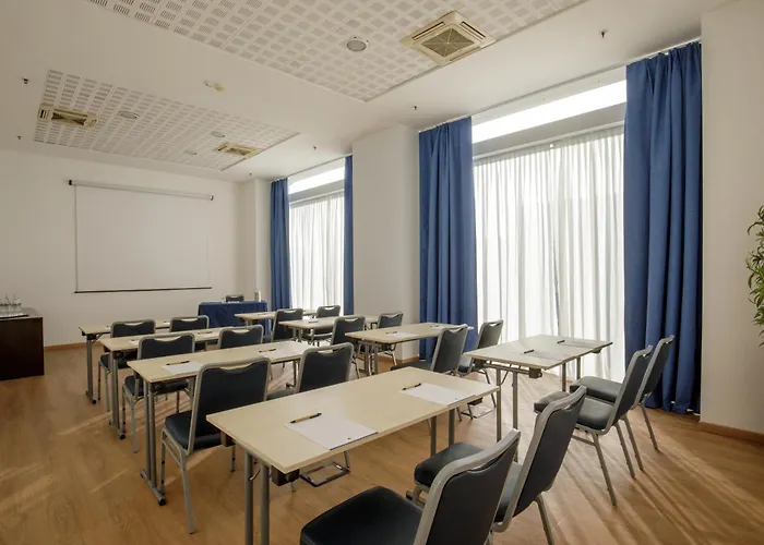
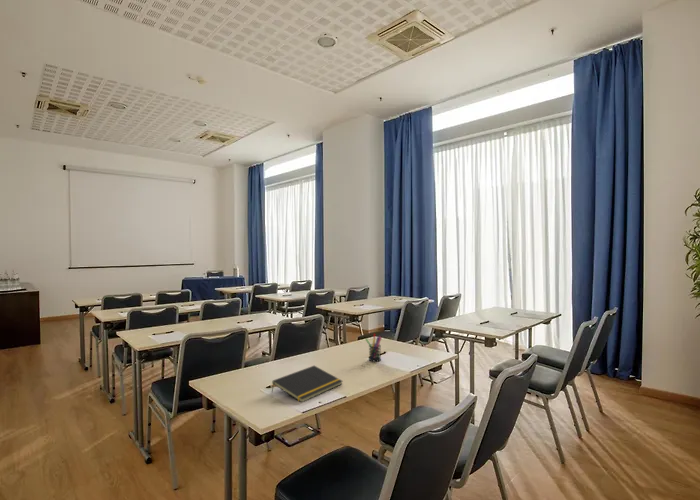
+ pen holder (373, 347)
+ notepad (308, 382)
